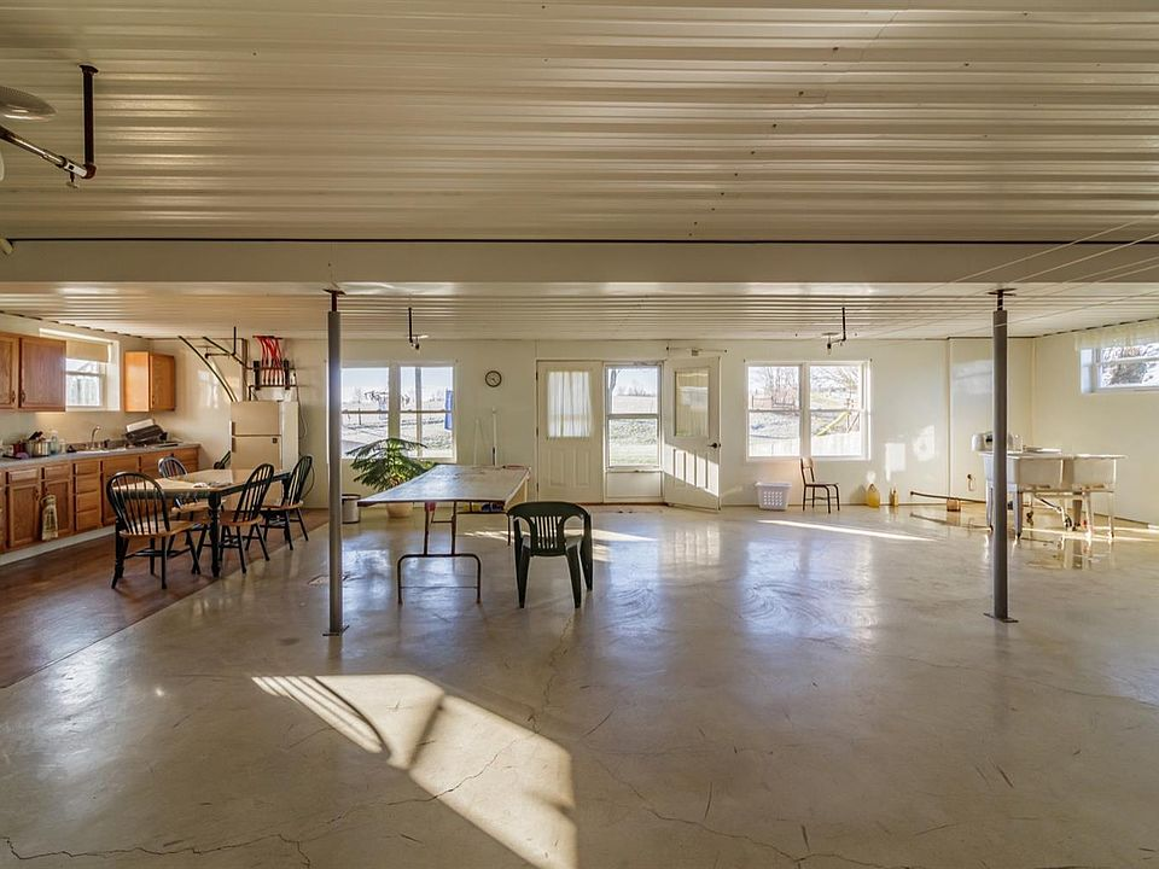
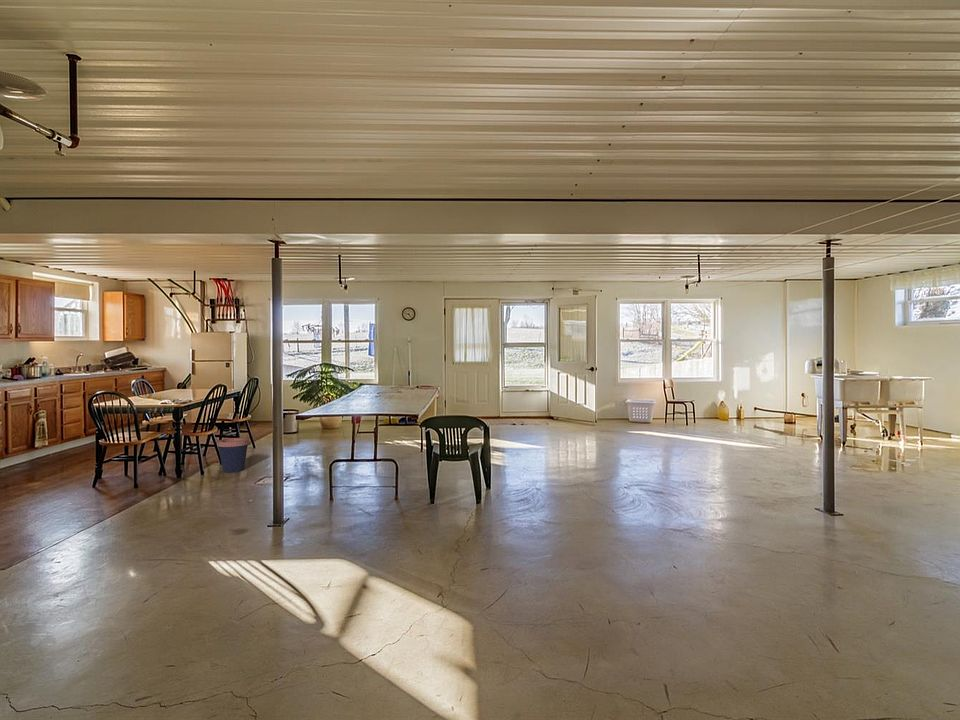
+ coffee cup (233, 455)
